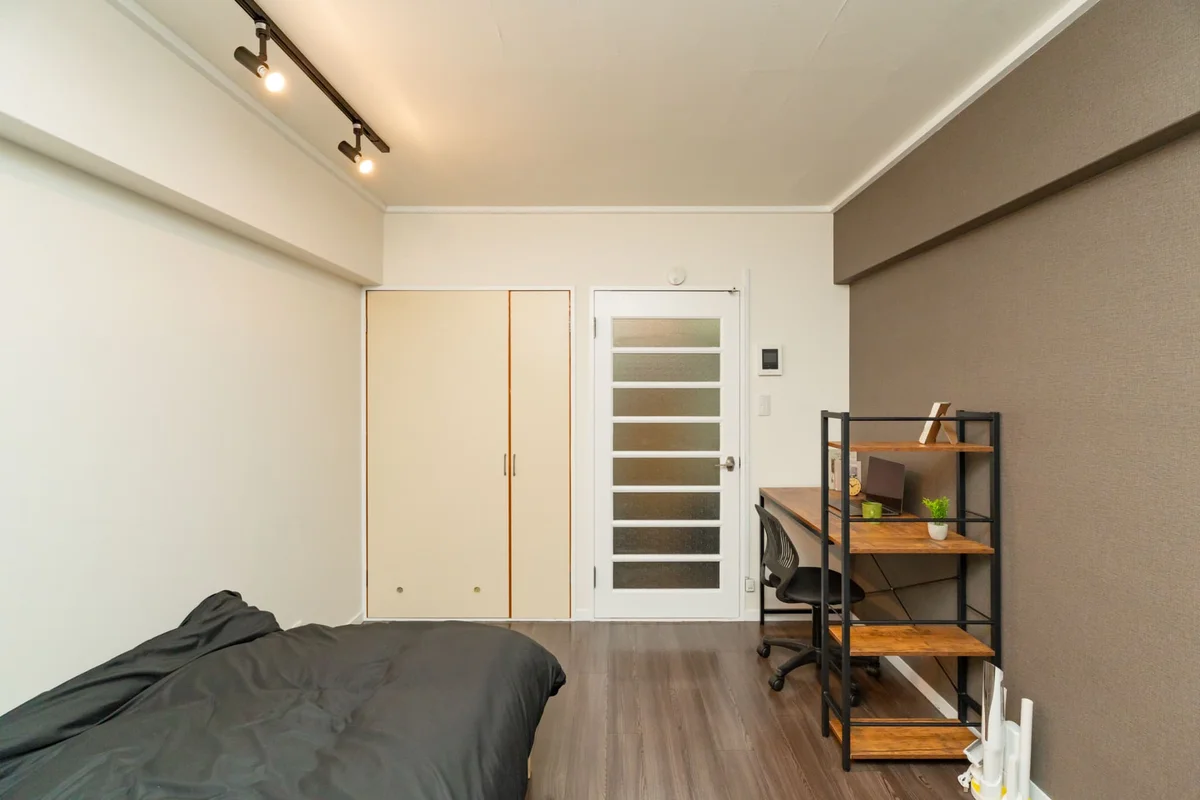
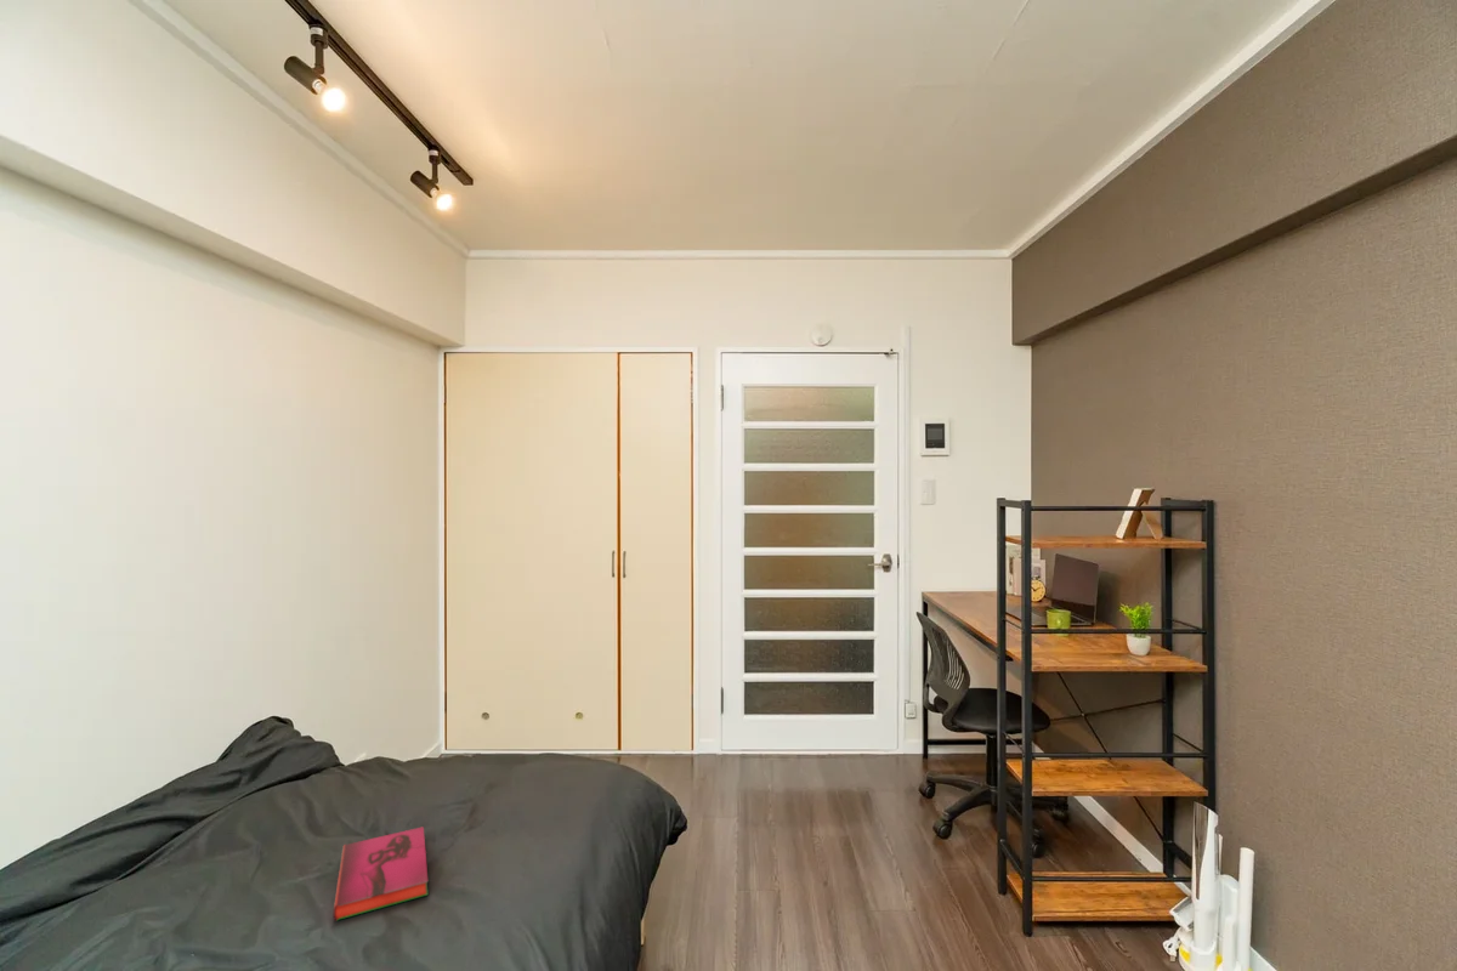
+ hardback book (382, 869)
